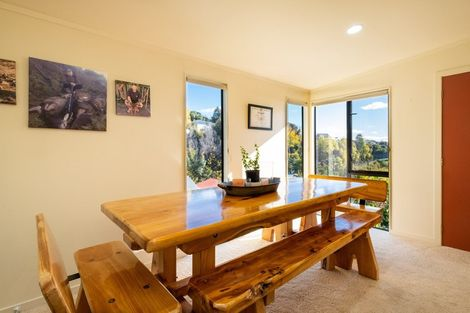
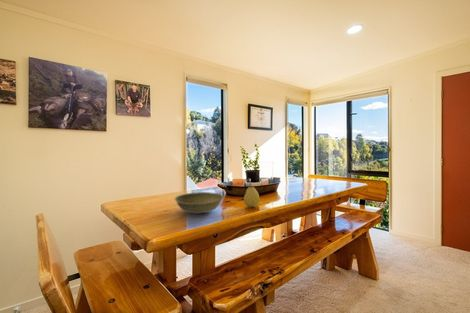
+ fruit (251, 195)
+ bowl (199, 203)
